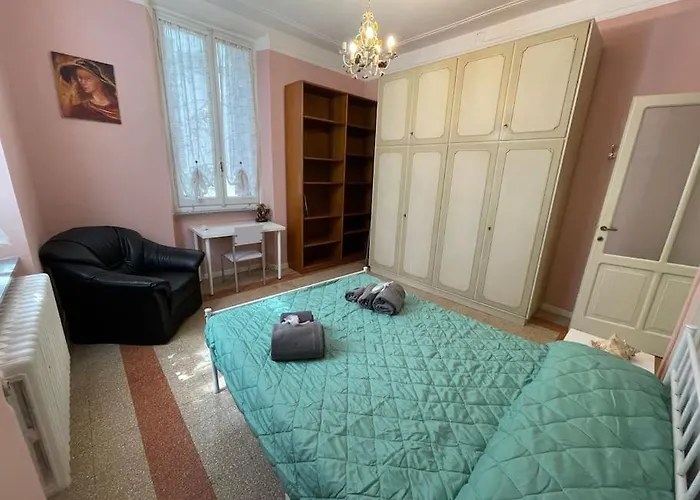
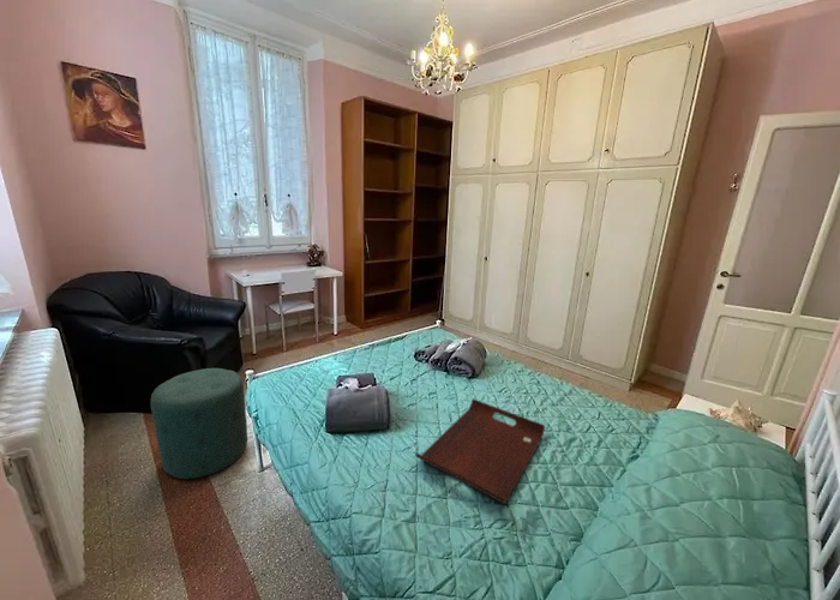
+ serving tray (484, 443)
+ ottoman (203, 419)
